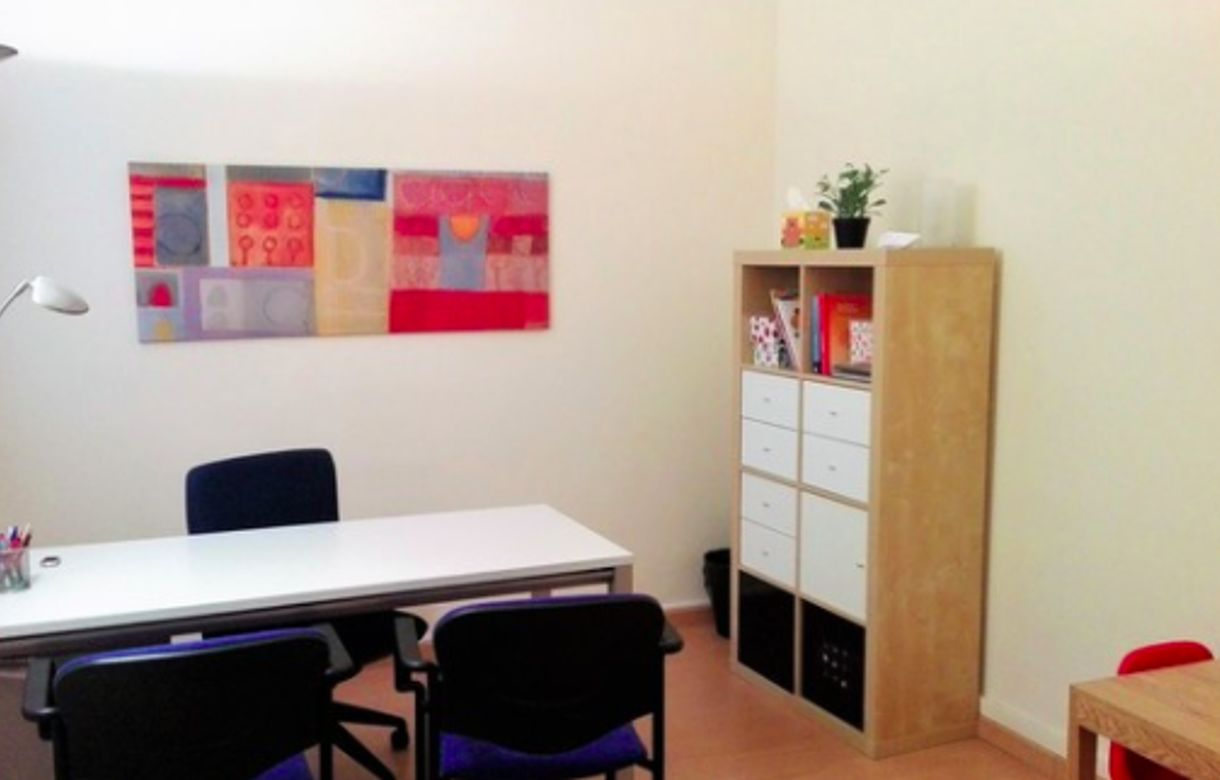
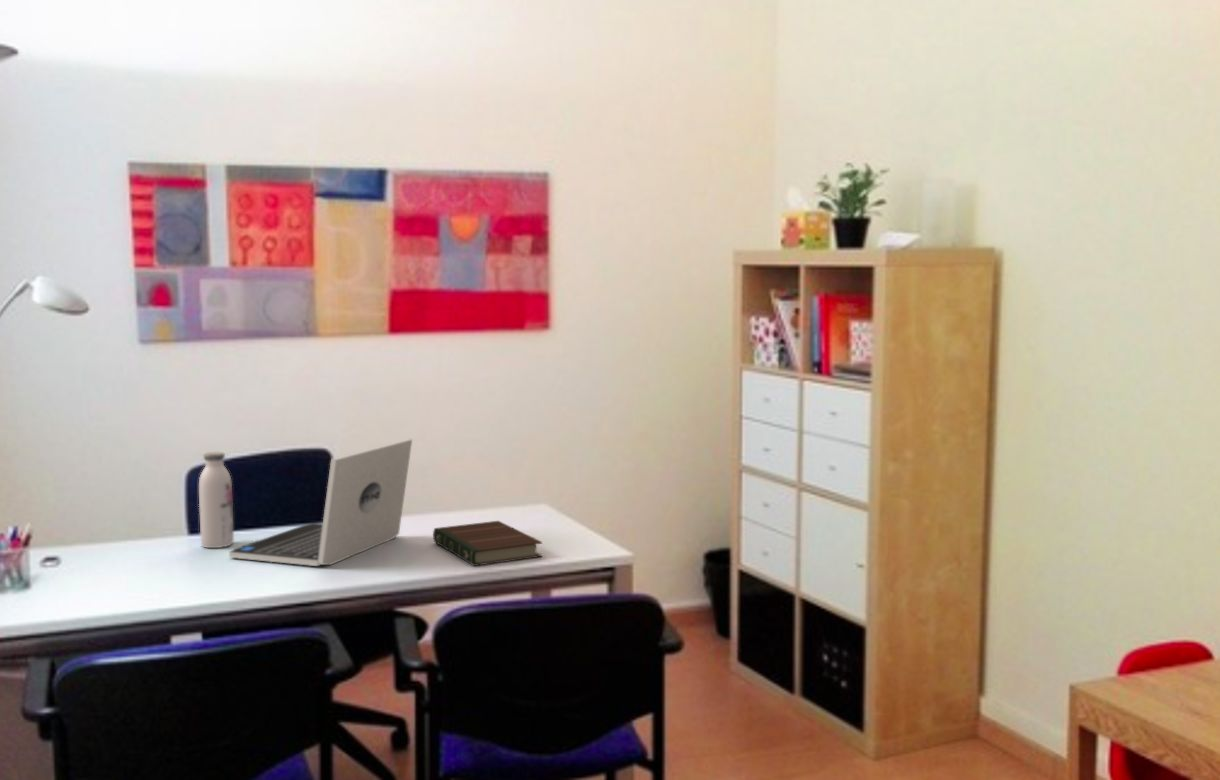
+ book (486, 542)
+ water bottle (215, 498)
+ laptop (326, 496)
